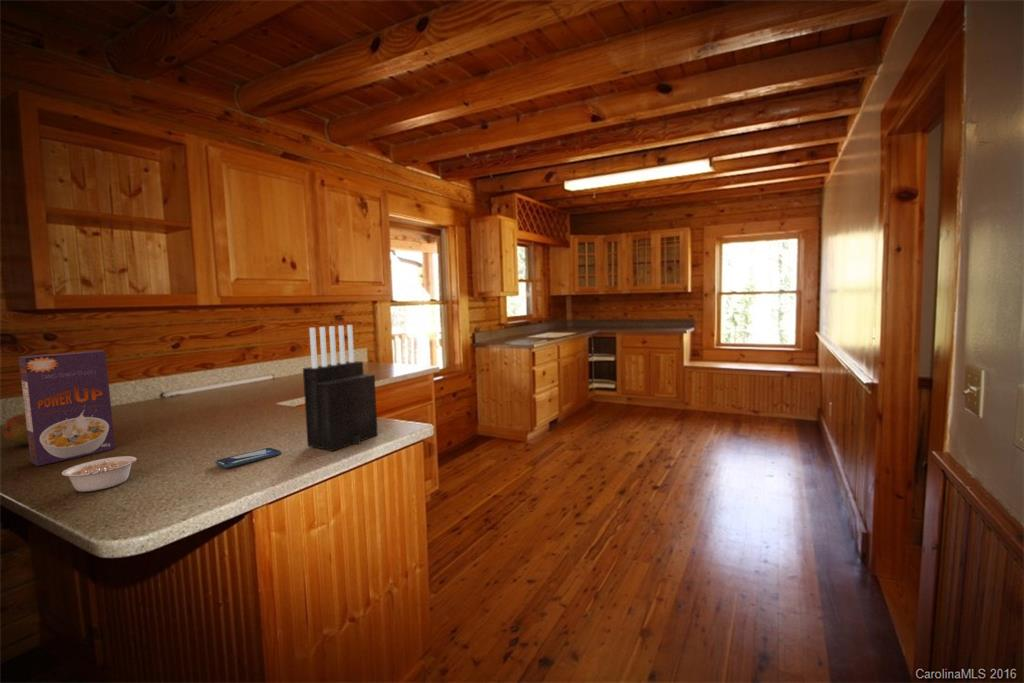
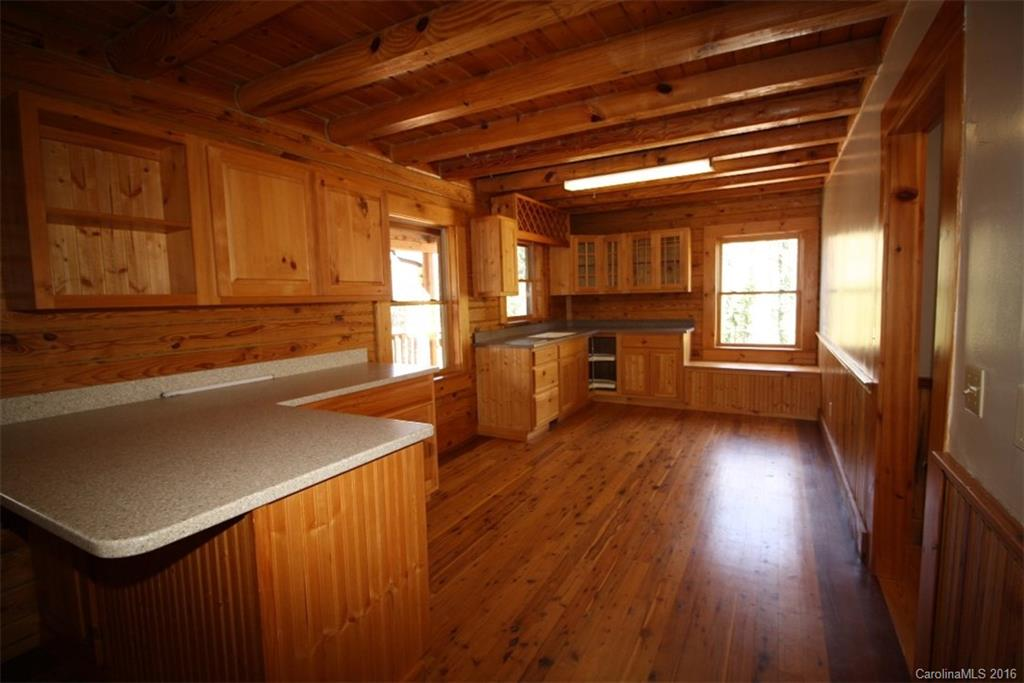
- legume (104, 472)
- cereal box (69, 405)
- knife block (343, 384)
- smartphone (249, 457)
- fruit (26, 427)
